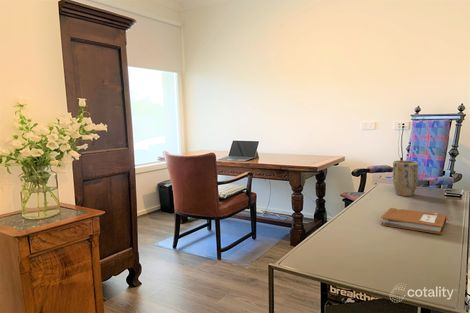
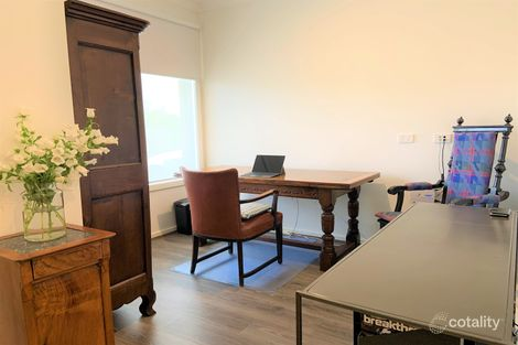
- plant pot (405, 178)
- notebook (415, 219)
